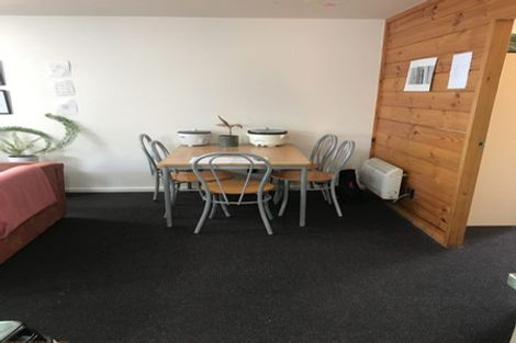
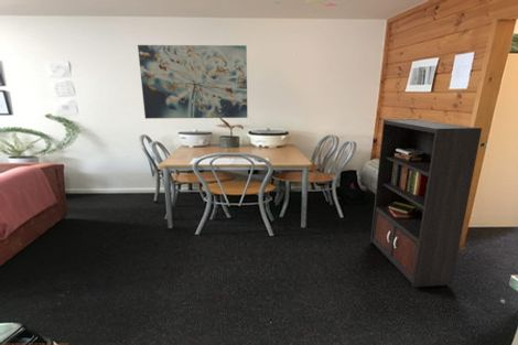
+ wall art (194, 83)
+ bookcase (436, 201)
